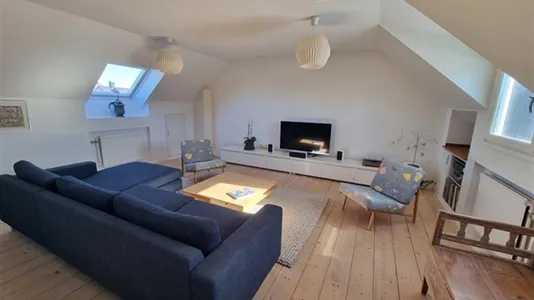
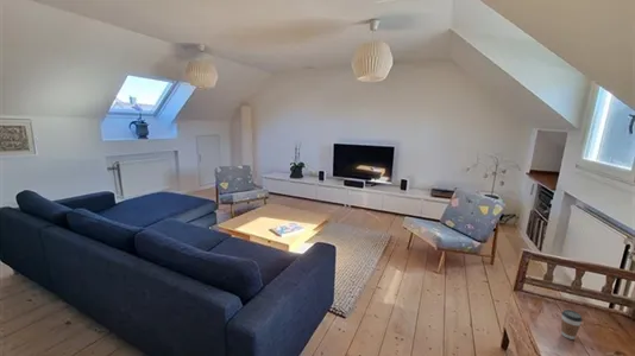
+ coffee cup (570, 324)
